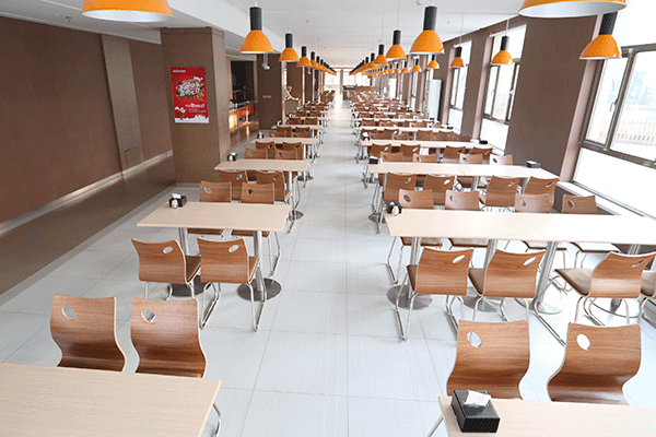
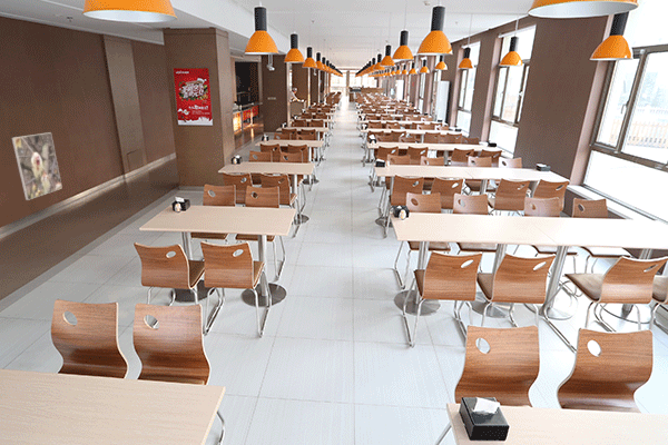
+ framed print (38, 165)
